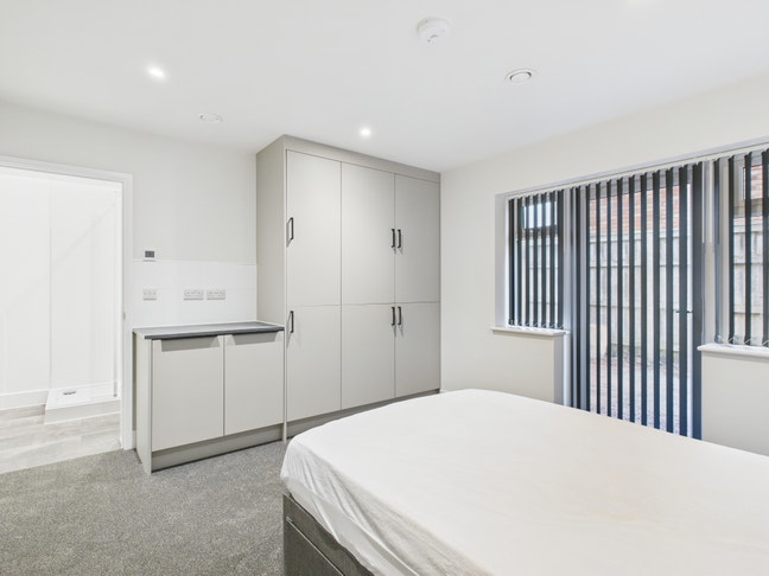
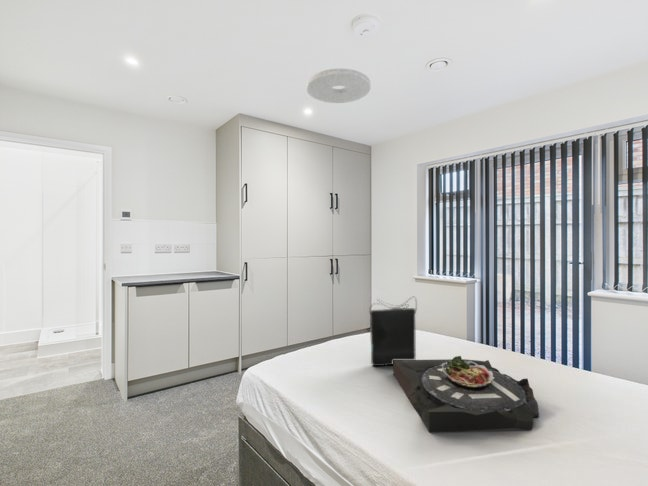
+ serving tray (463, 377)
+ ceiling light (338, 89)
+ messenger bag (393, 330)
